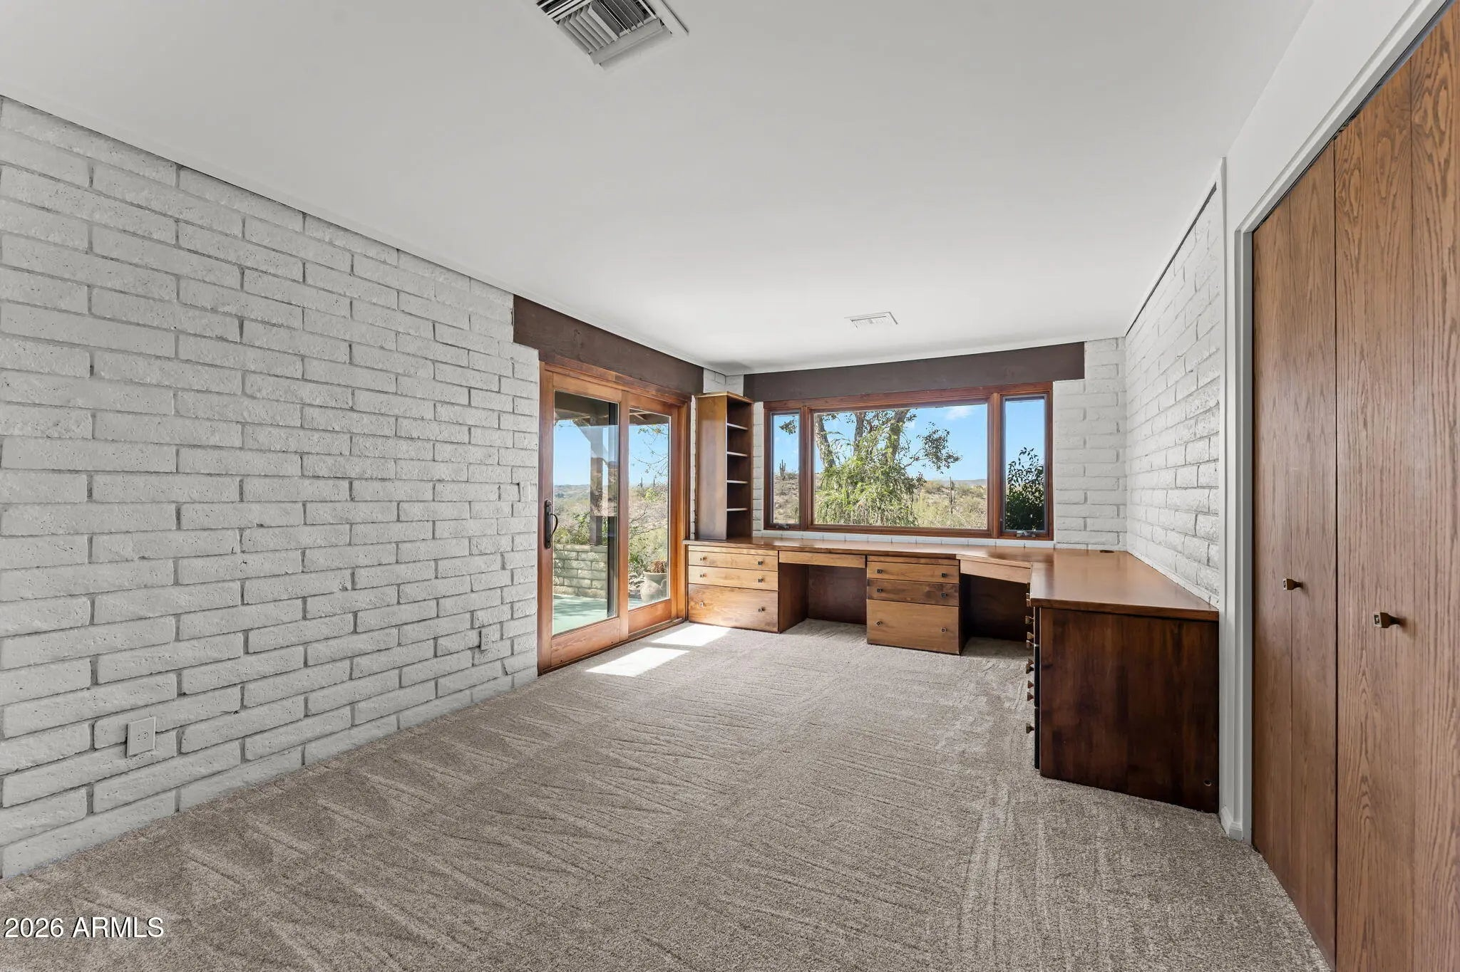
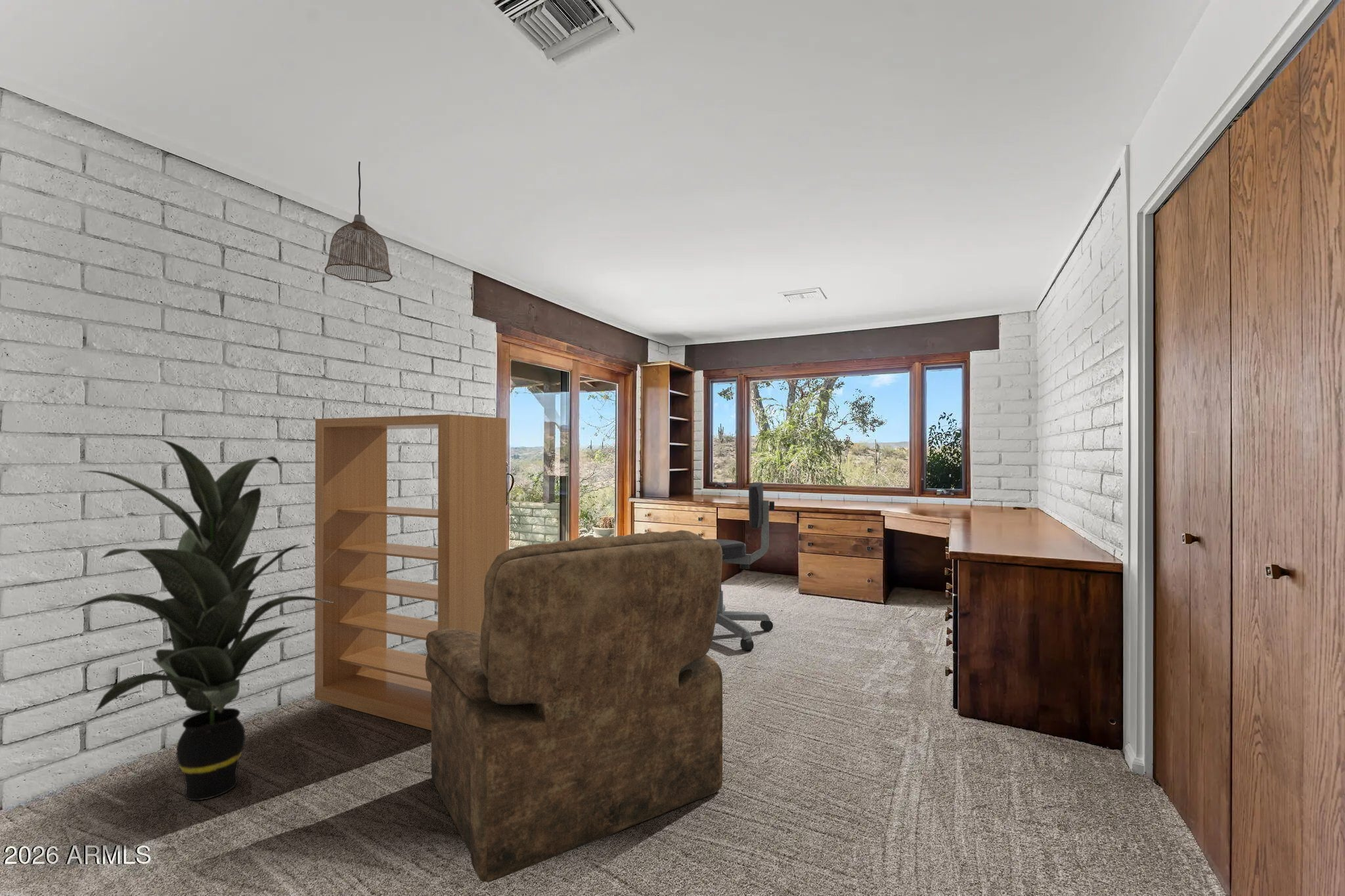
+ office chair (722, 557)
+ pendant lamp (359, 218)
+ armchair (573, 656)
+ indoor plant (193, 615)
+ bookshelf (409, 557)
